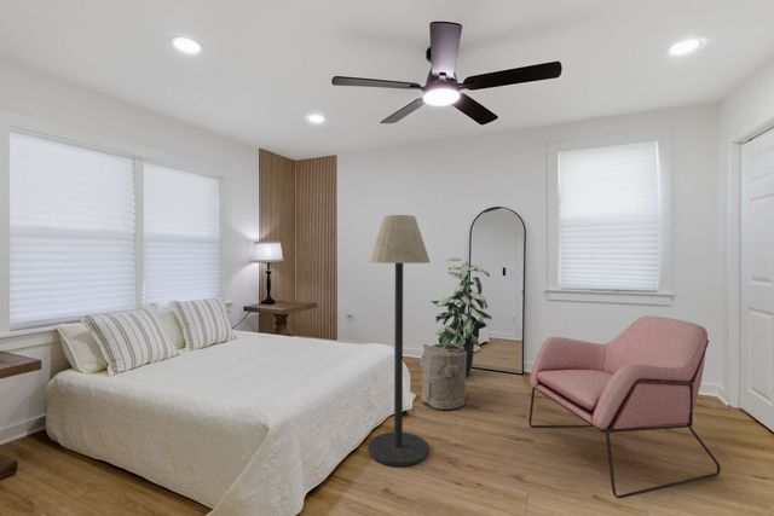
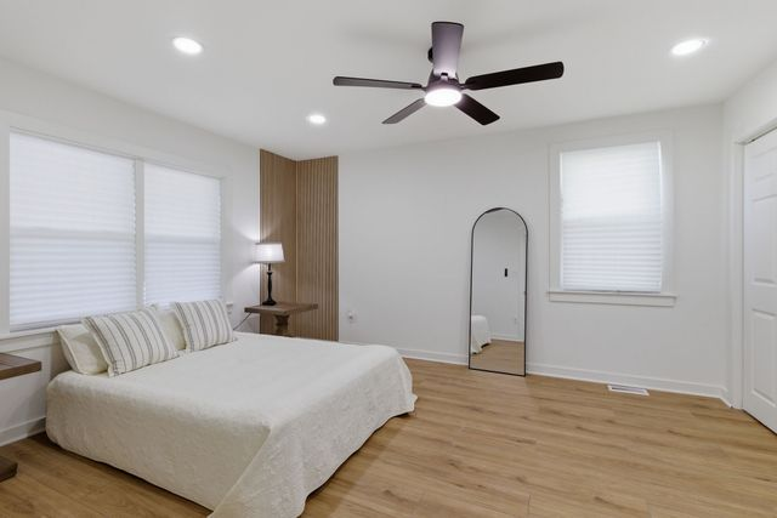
- laundry hamper (443, 373)
- indoor plant (460, 315)
- floor lamp (398, 332)
- armchair (619, 385)
